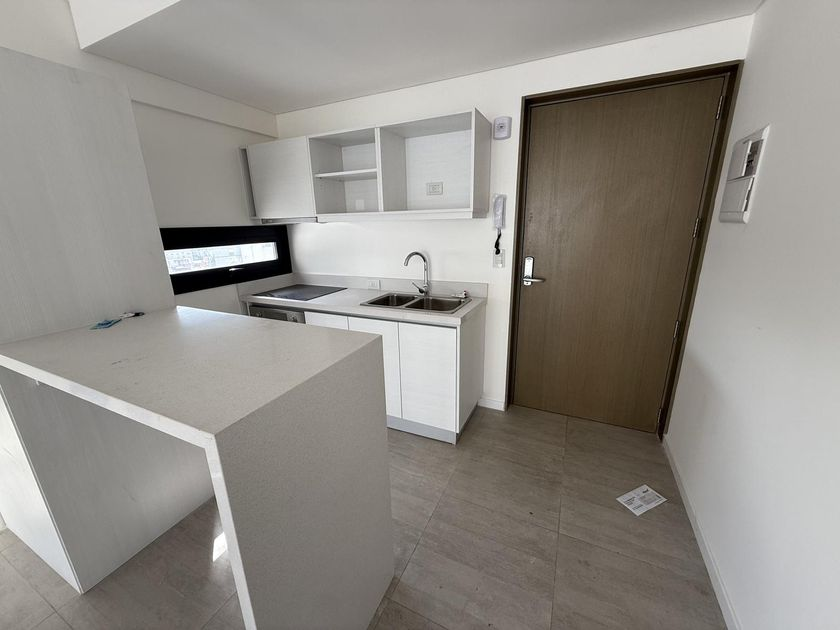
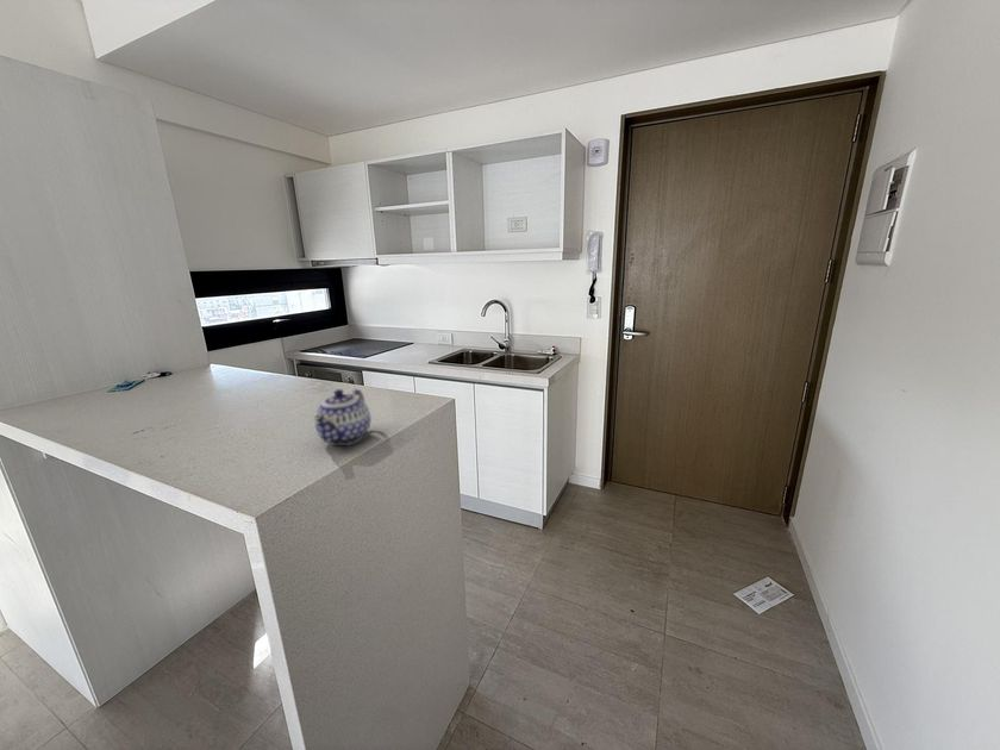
+ teapot (342, 414)
